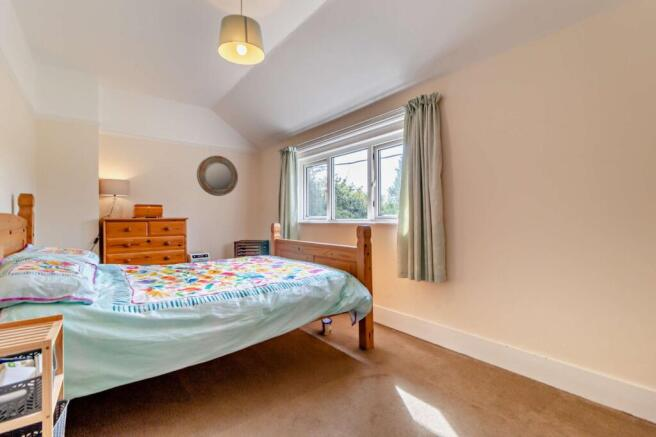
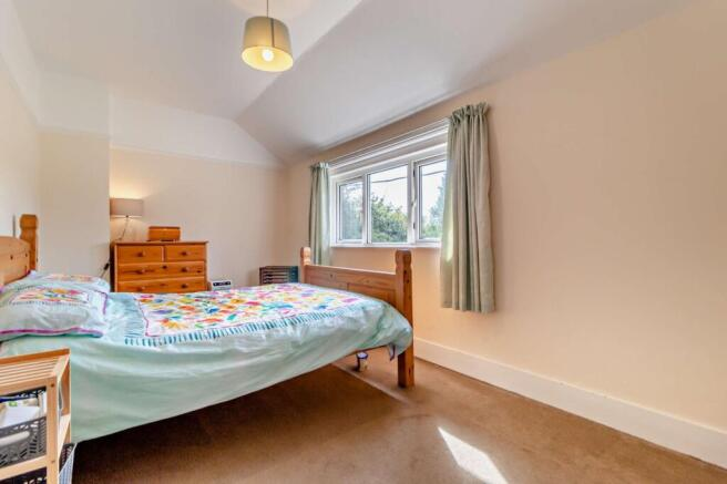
- home mirror (218, 175)
